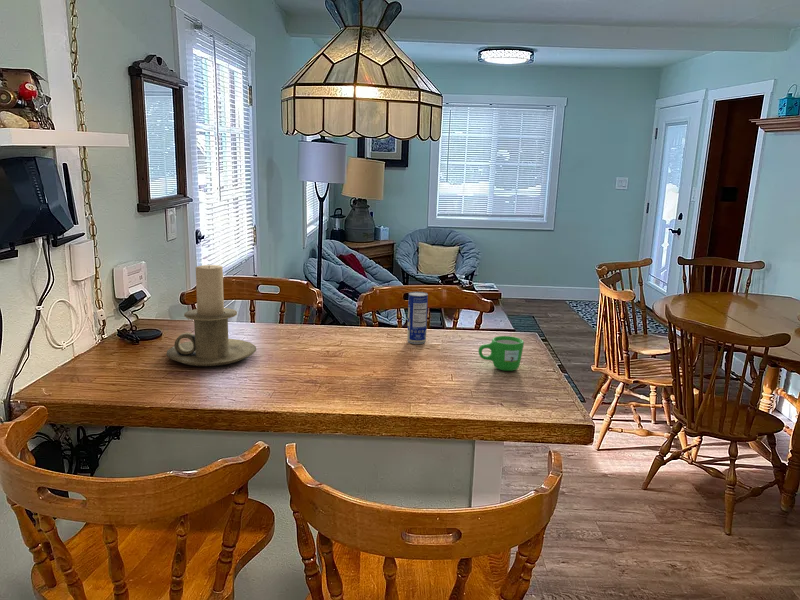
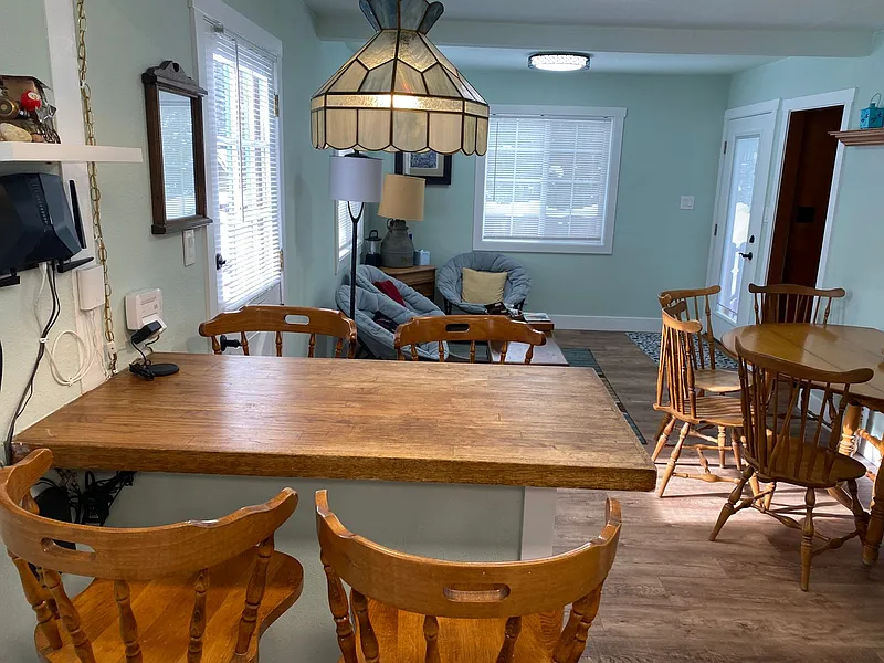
- mug (500, 354)
- beverage can (417, 317)
- candle holder (210, 311)
